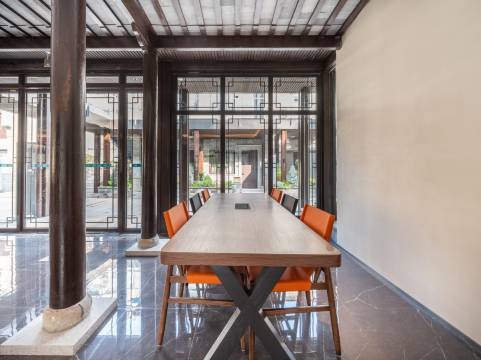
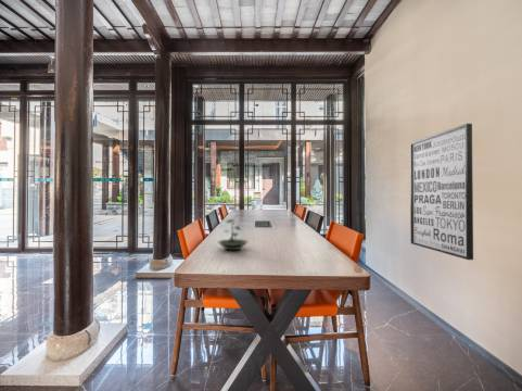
+ terrarium (232, 224)
+ wall art (436, 192)
